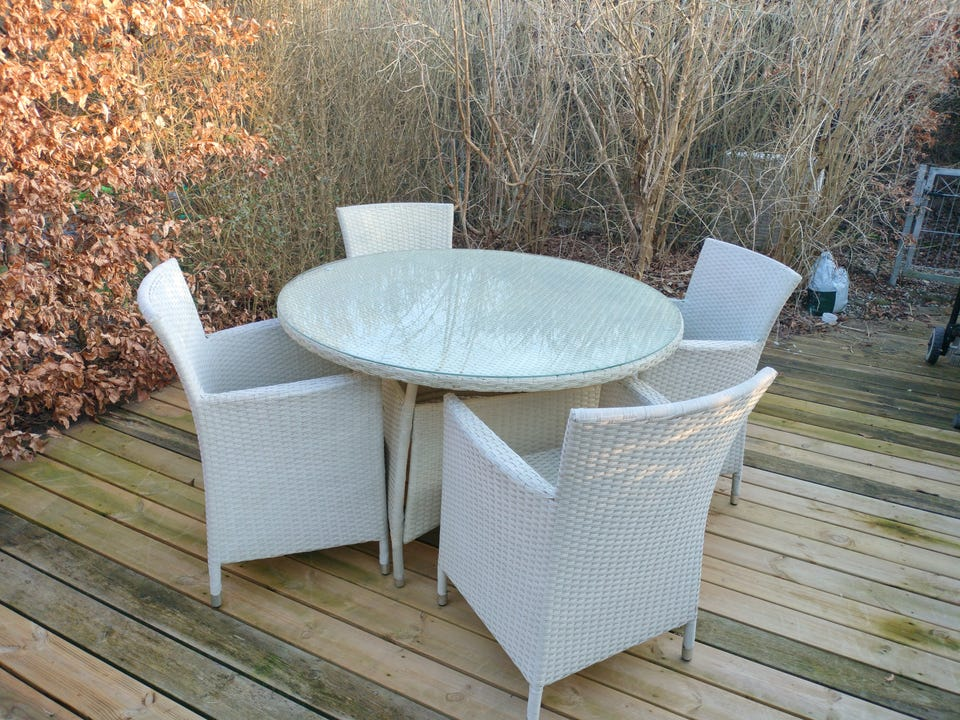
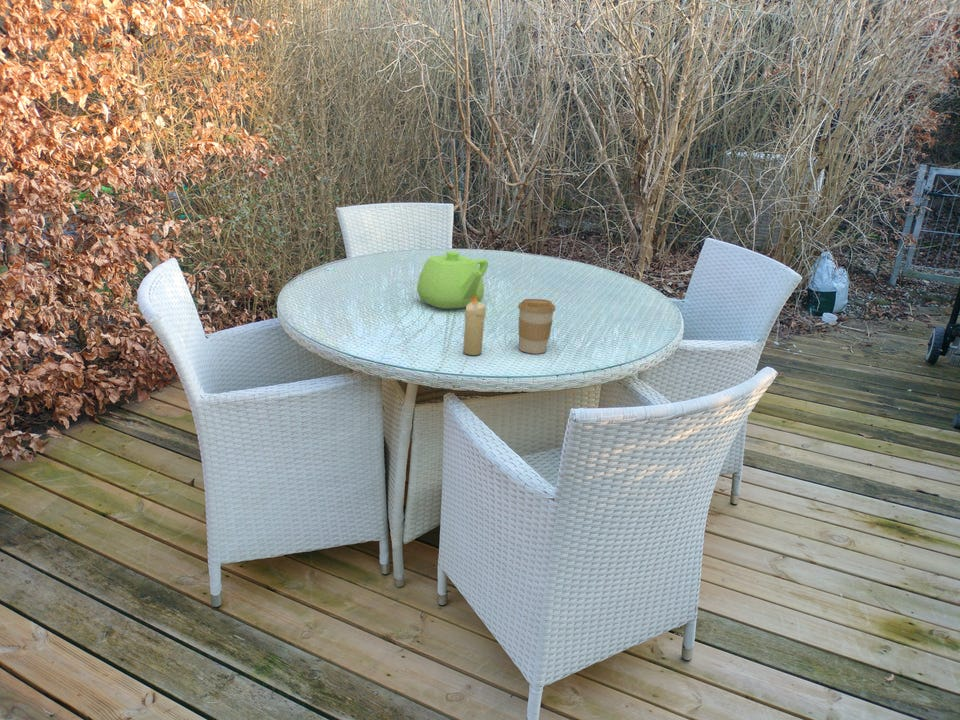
+ teapot (461, 278)
+ coffee cup (535, 324)
+ candle (474, 323)
